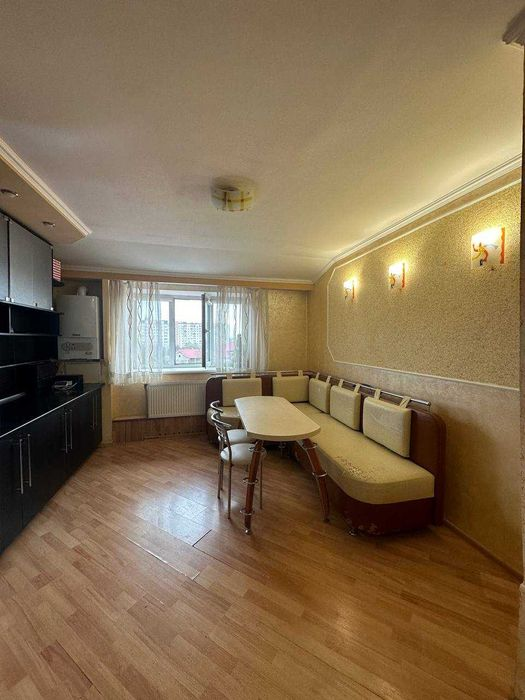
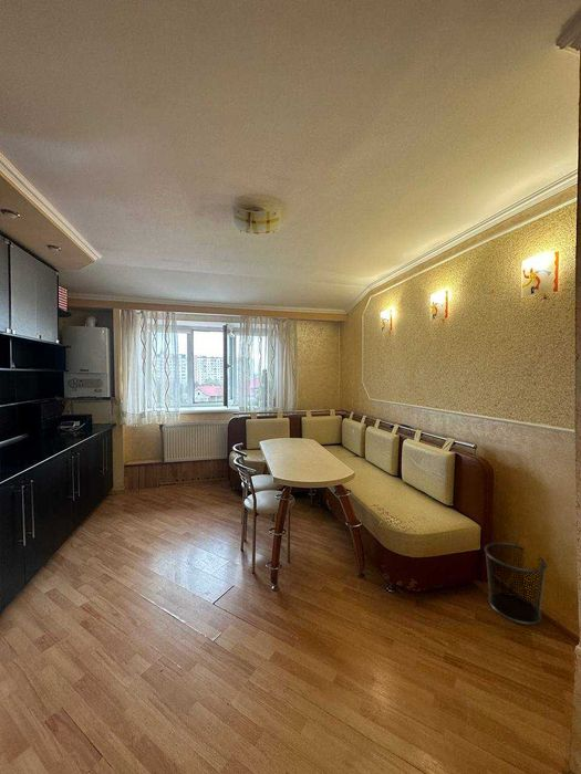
+ waste bin (513, 582)
